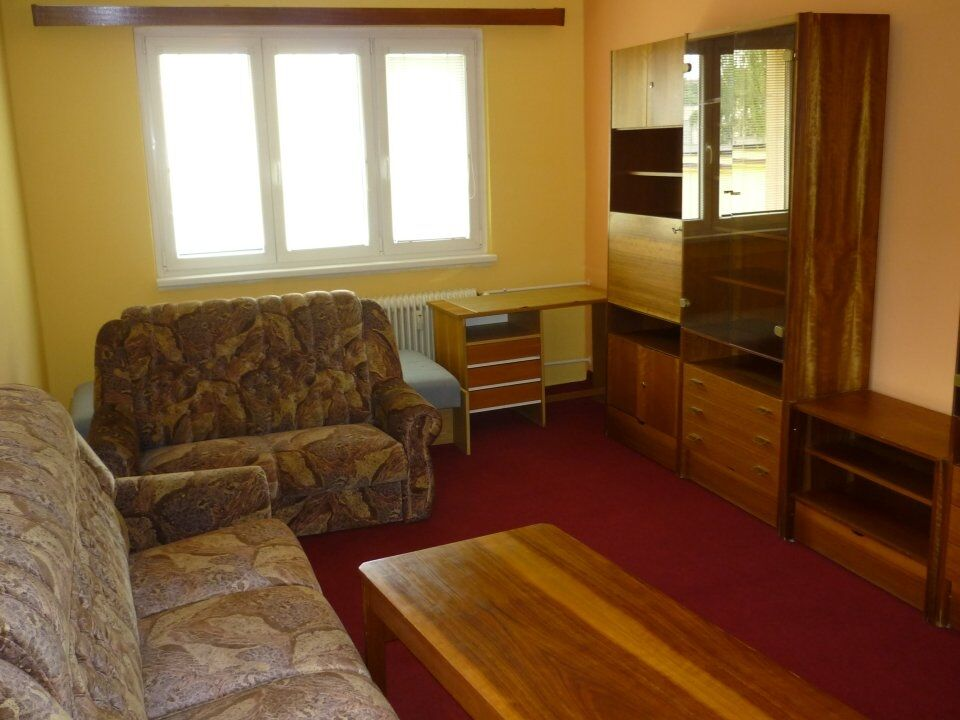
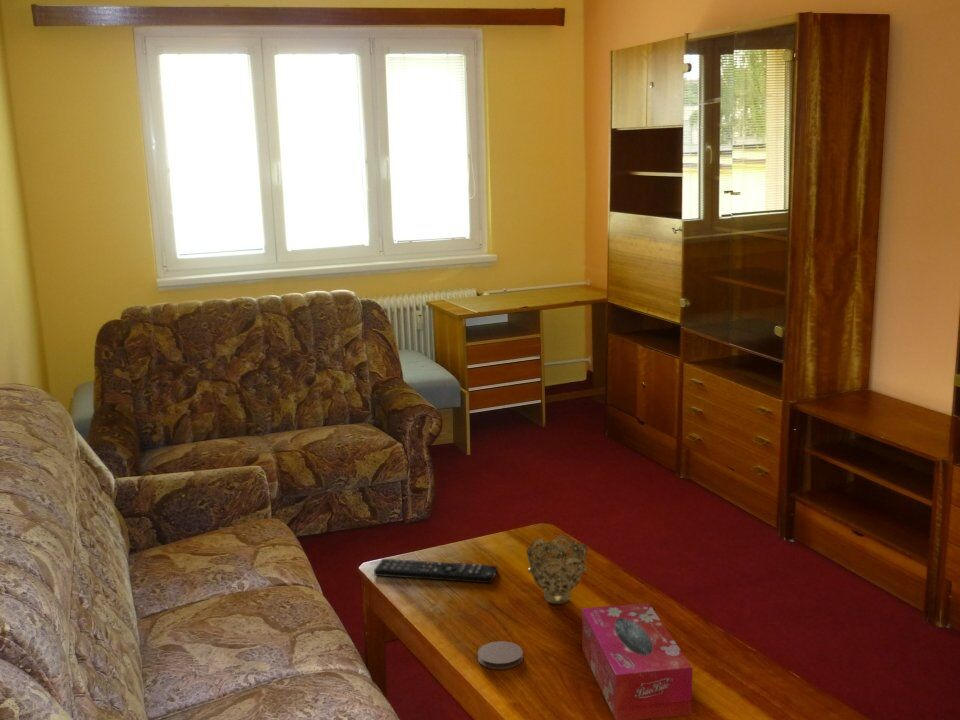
+ coaster (500, 655)
+ tissue box (633, 658)
+ decorative bowl (557, 573)
+ remote control (436, 569)
